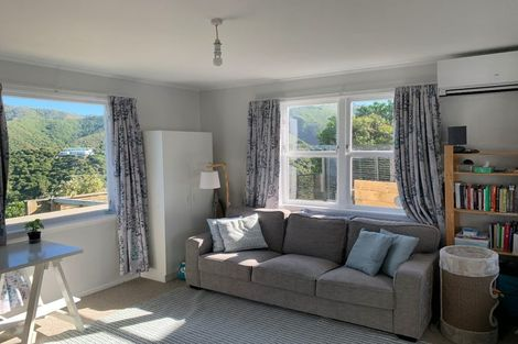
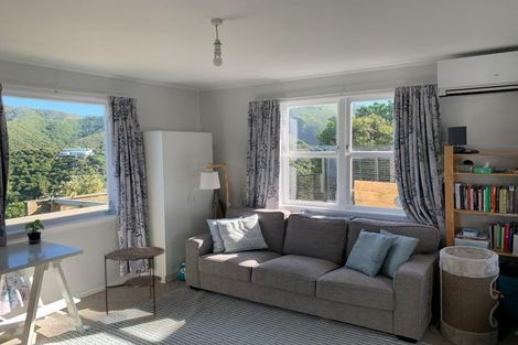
+ side table (136, 280)
